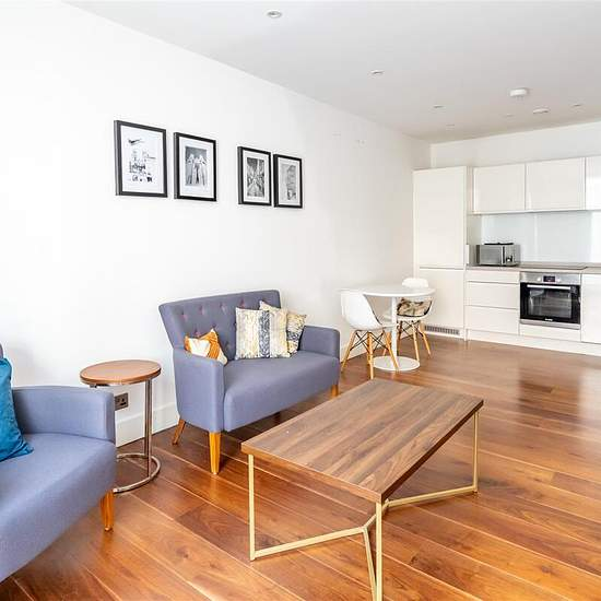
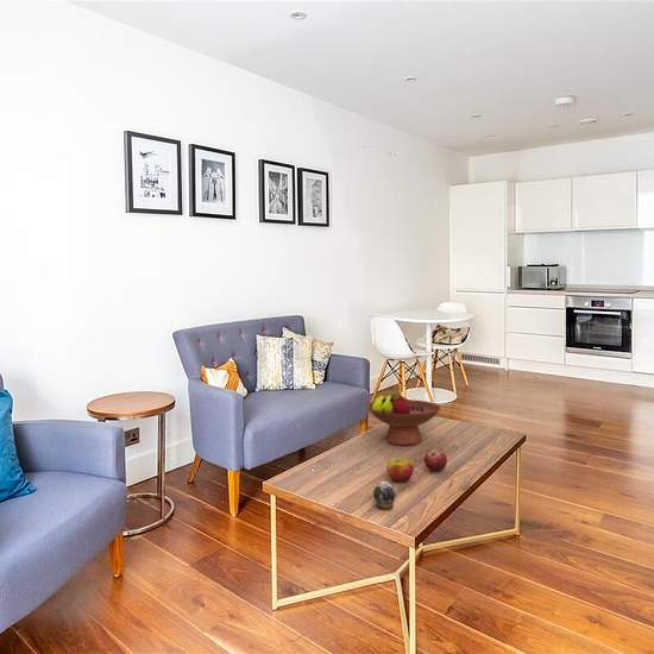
+ fruit (435, 460)
+ decorative egg (384, 493)
+ fruit bowl (403, 416)
+ apple (400, 469)
